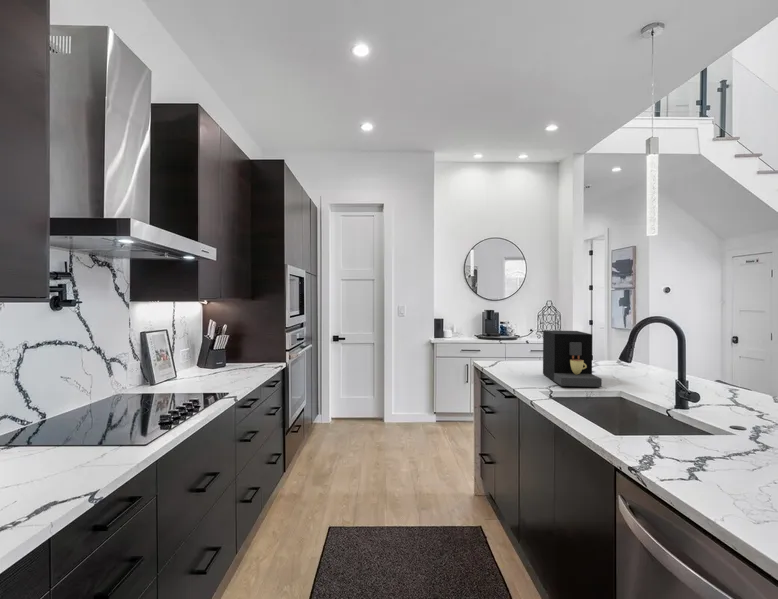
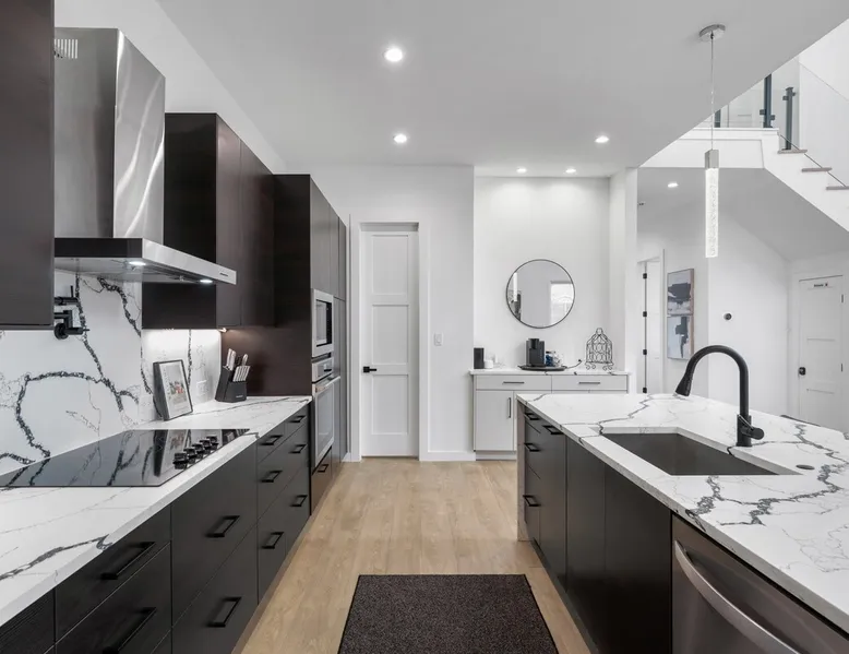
- coffee maker (569, 356)
